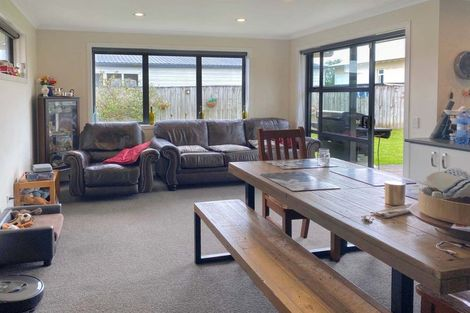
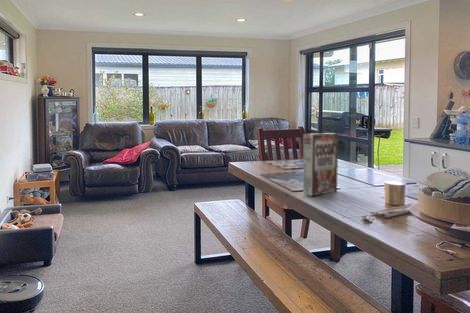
+ cereal box (320, 163)
